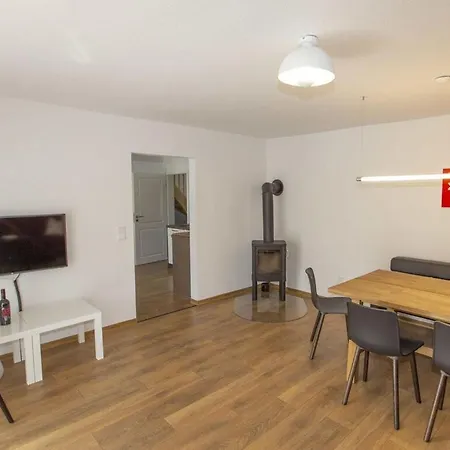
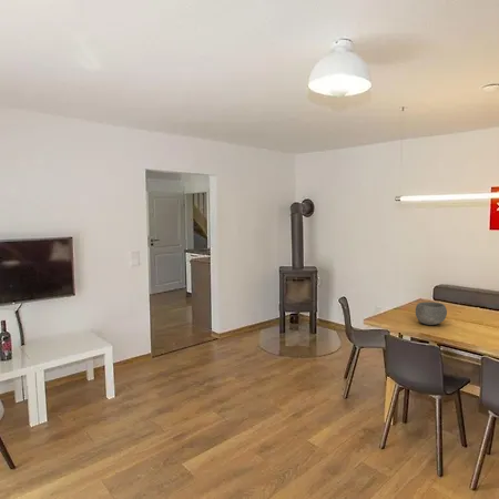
+ bowl (430, 314)
